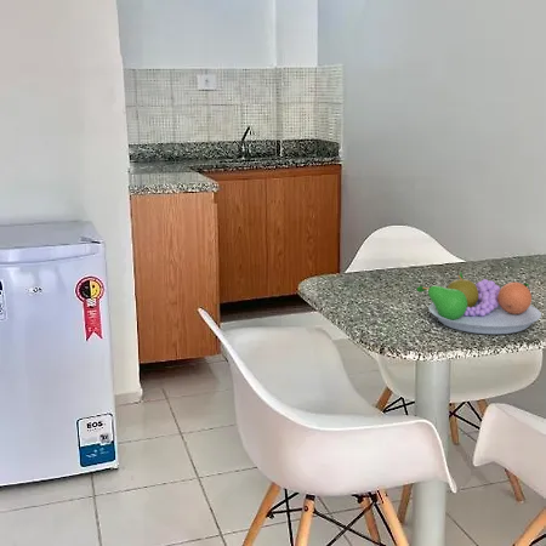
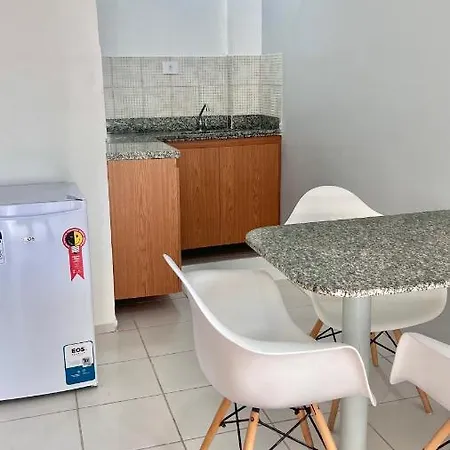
- fruit bowl (479, 298)
